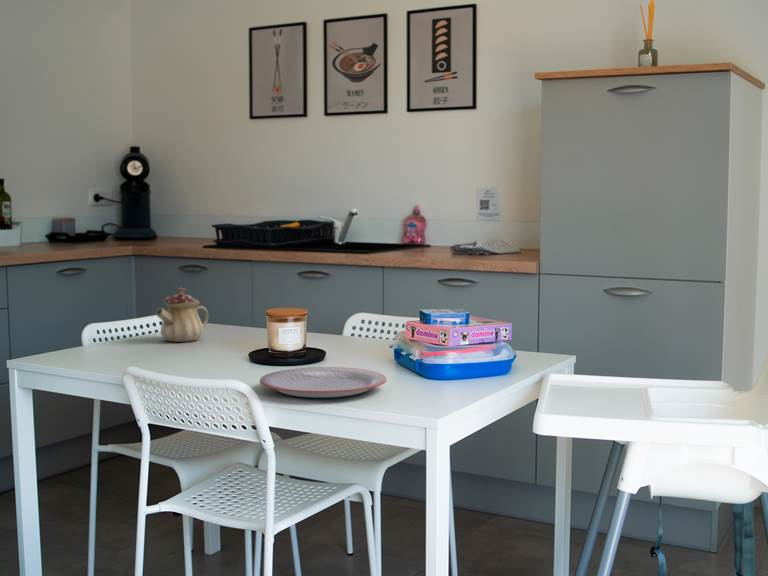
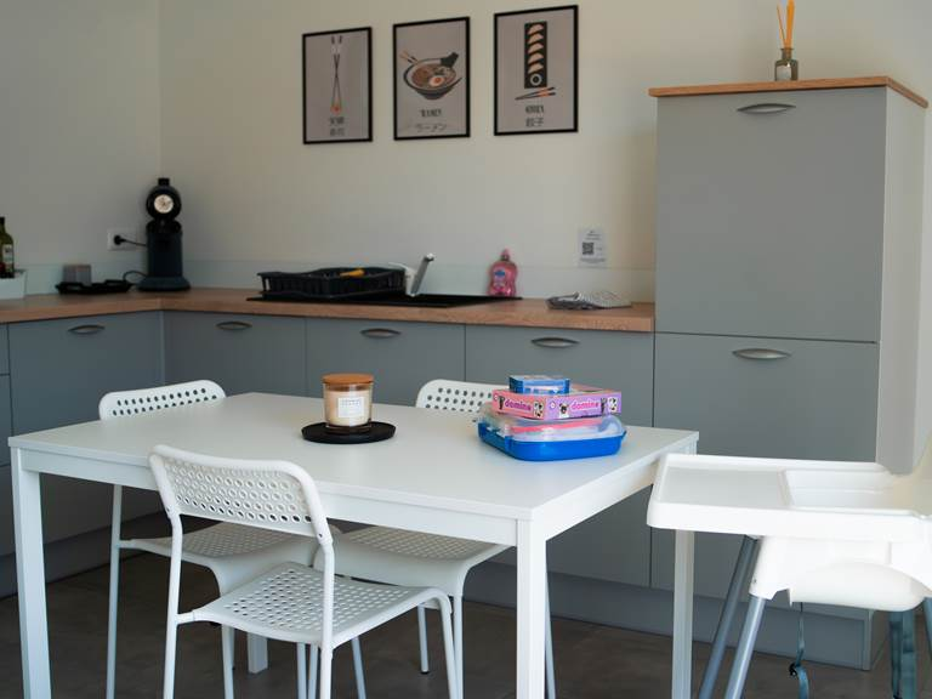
- teapot (183, 312)
- plate (323, 383)
